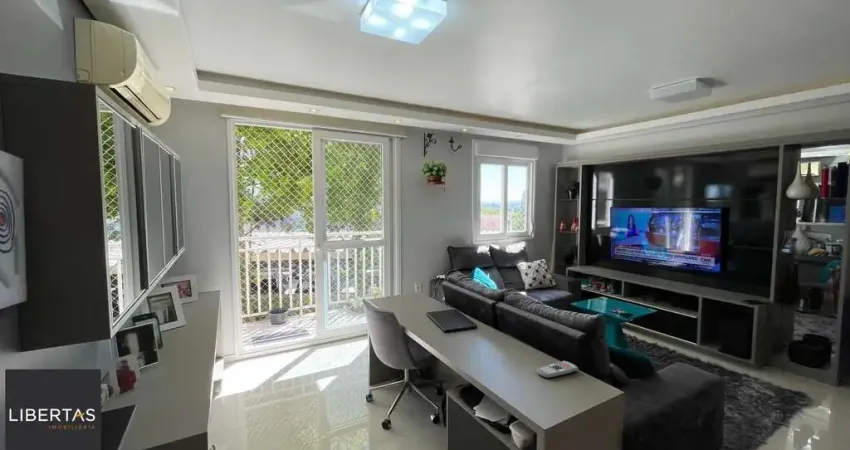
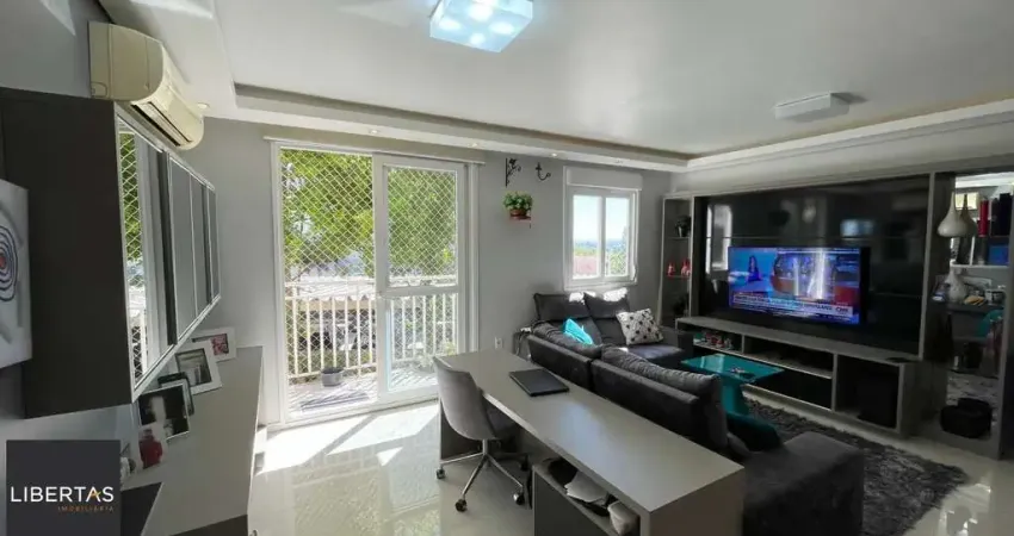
- remote control (556, 369)
